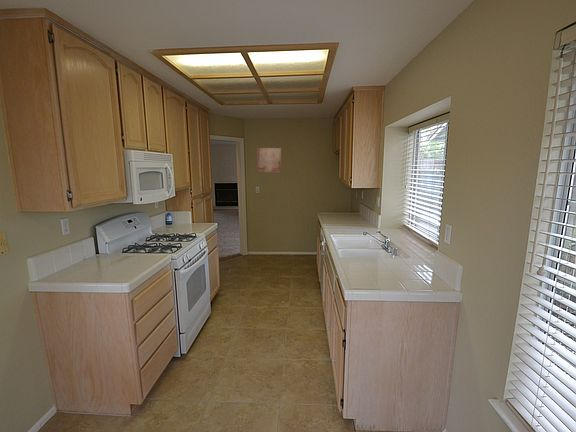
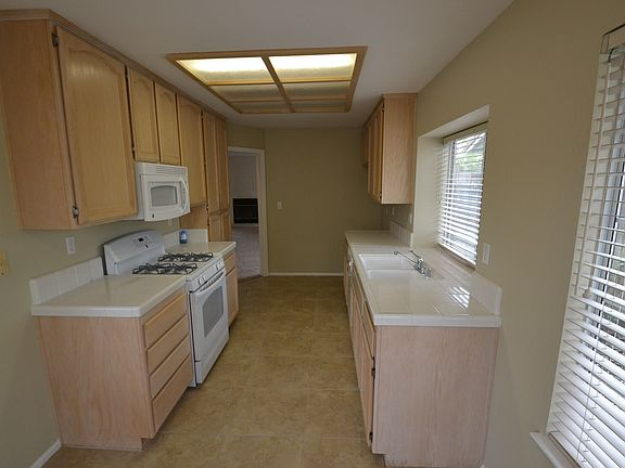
- wall art (269, 160)
